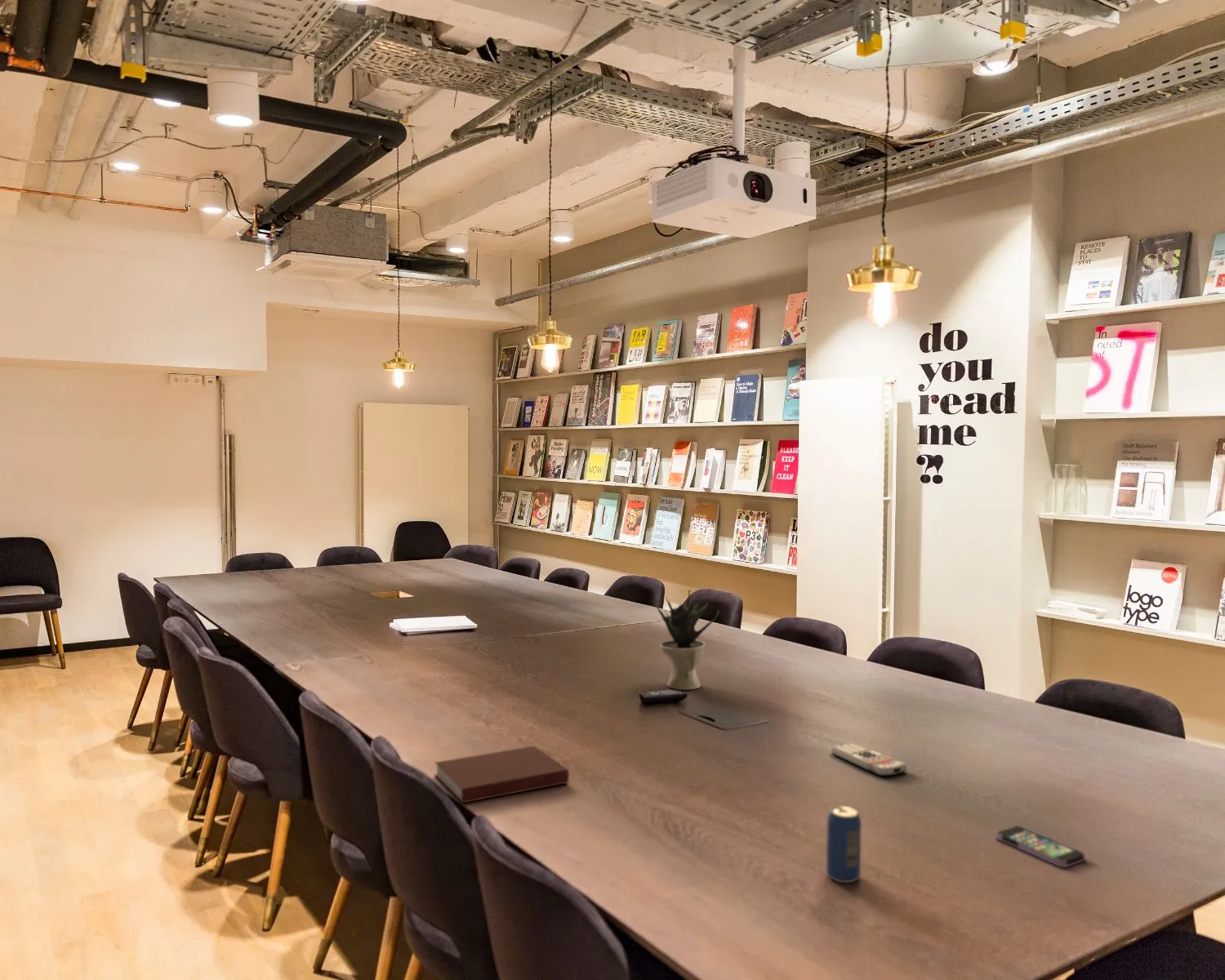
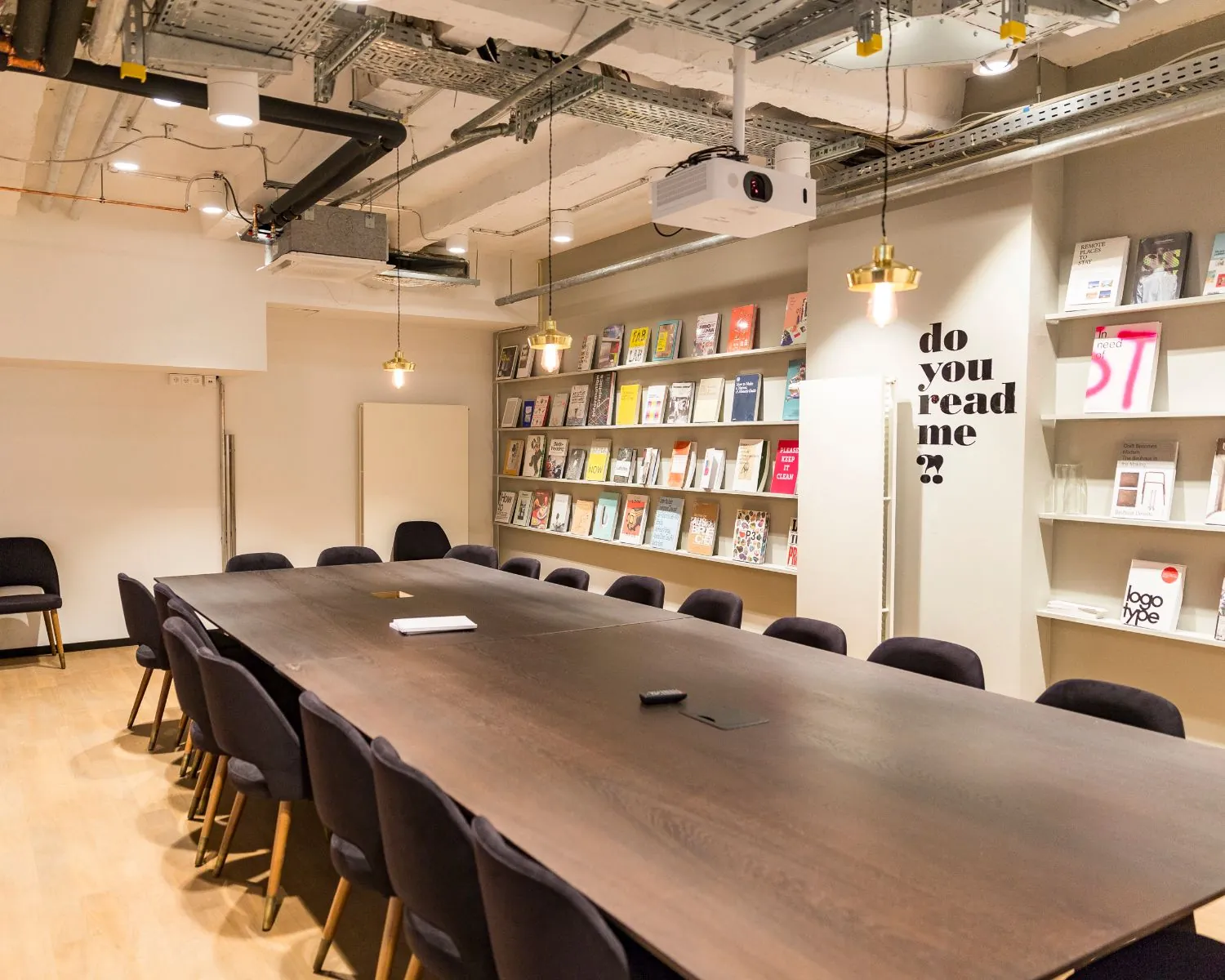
- notebook (501, 773)
- smartphone (1039, 845)
- remote control (866, 758)
- potted plant (684, 639)
- beverage can (844, 843)
